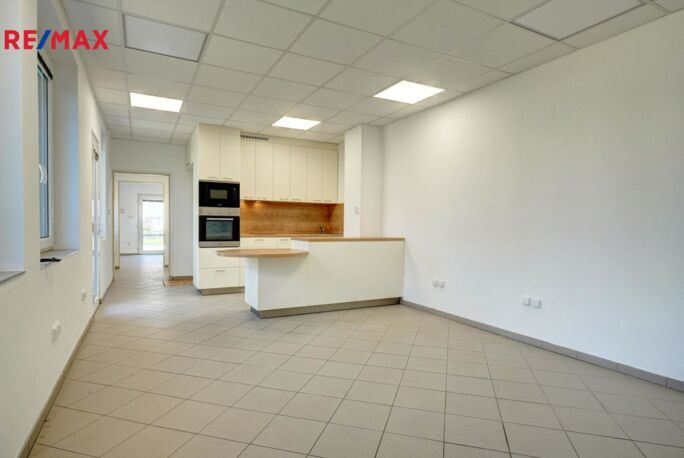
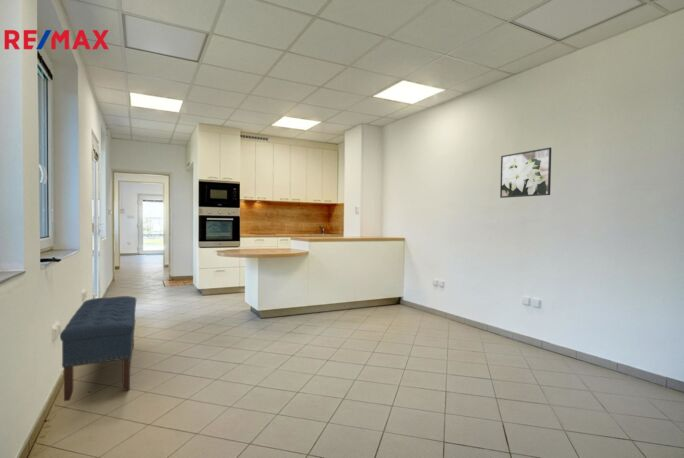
+ bench (105, 338)
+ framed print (524, 174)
